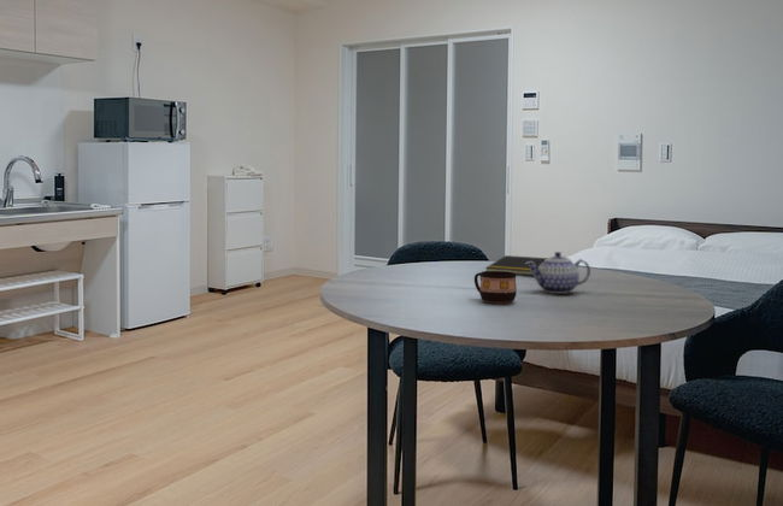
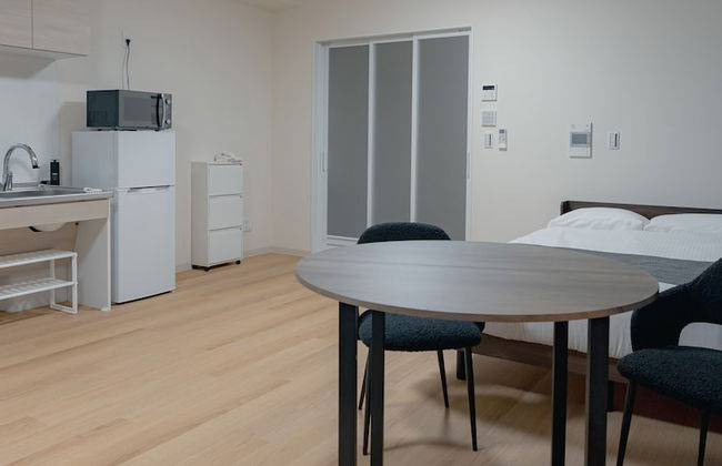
- teapot (558, 271)
- cup (496, 287)
- notepad (525, 265)
